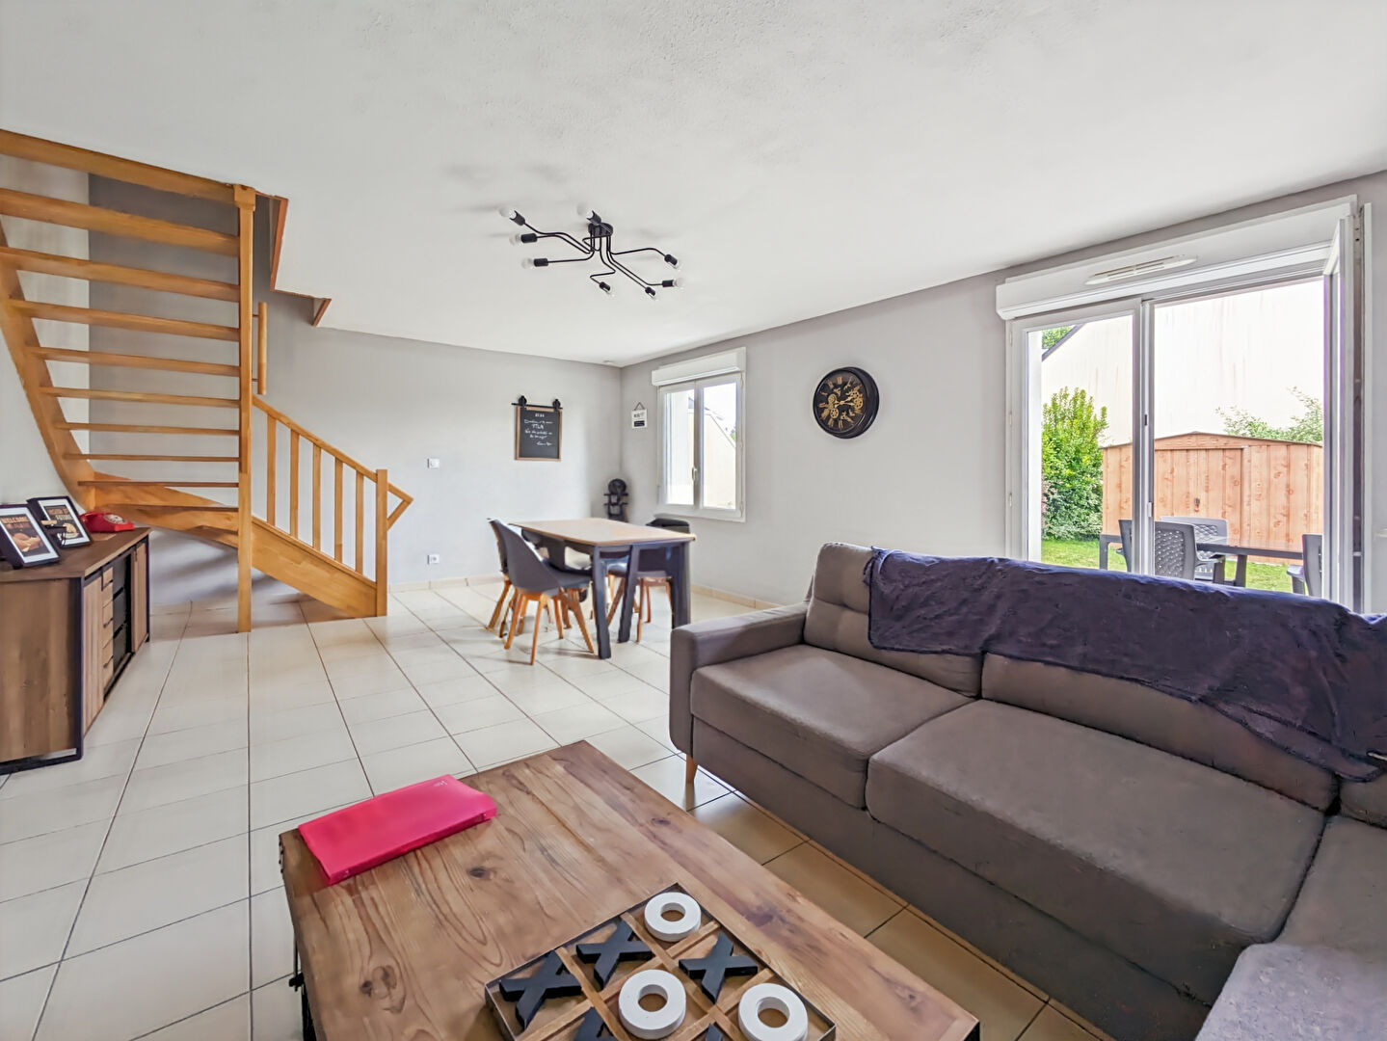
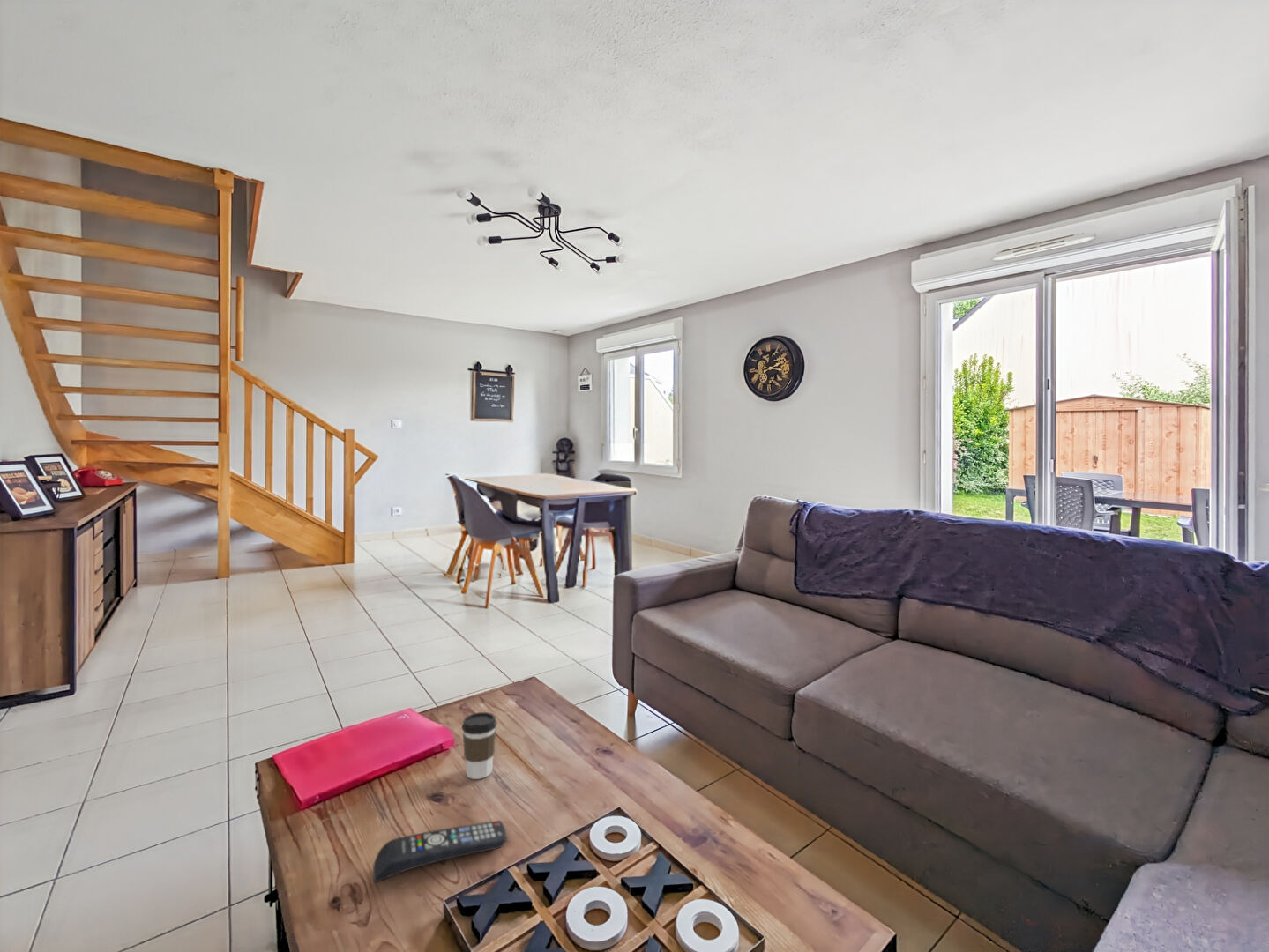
+ coffee cup (479, 745)
+ remote control (442, 846)
